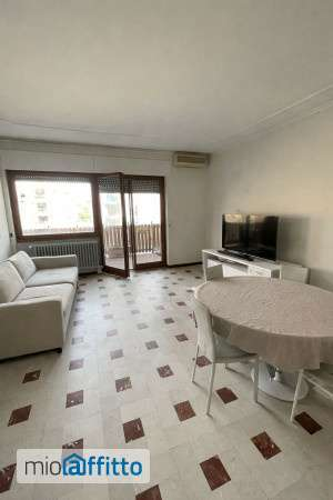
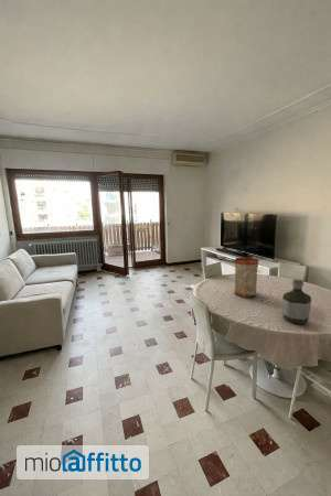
+ bottle (296, 300)
+ vase (246, 277)
